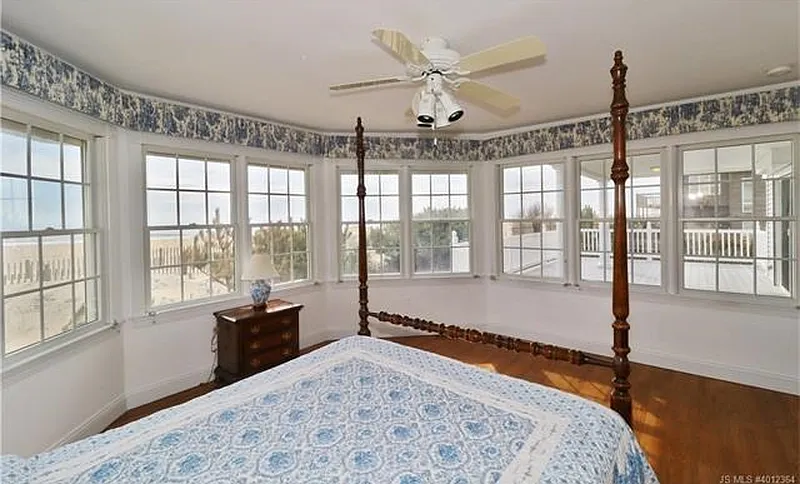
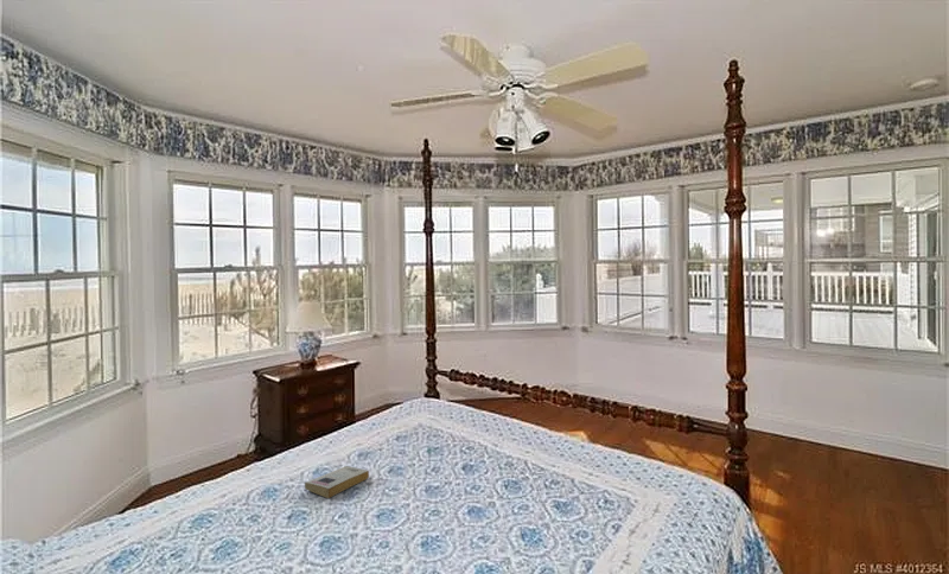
+ book (337, 479)
